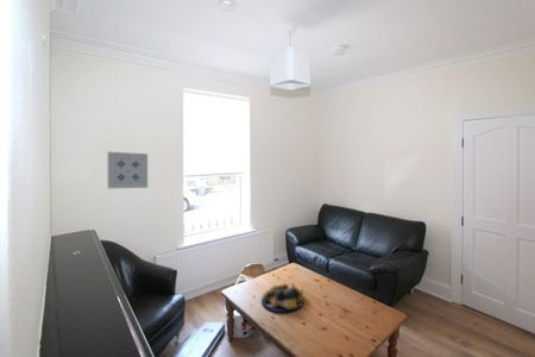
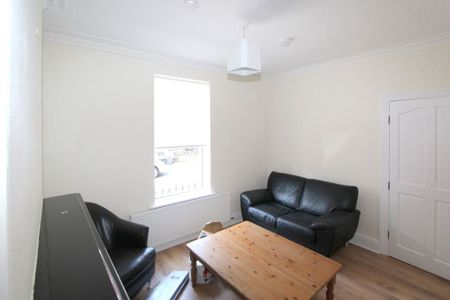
- wall art (128, 170)
- fruit bowl (282, 292)
